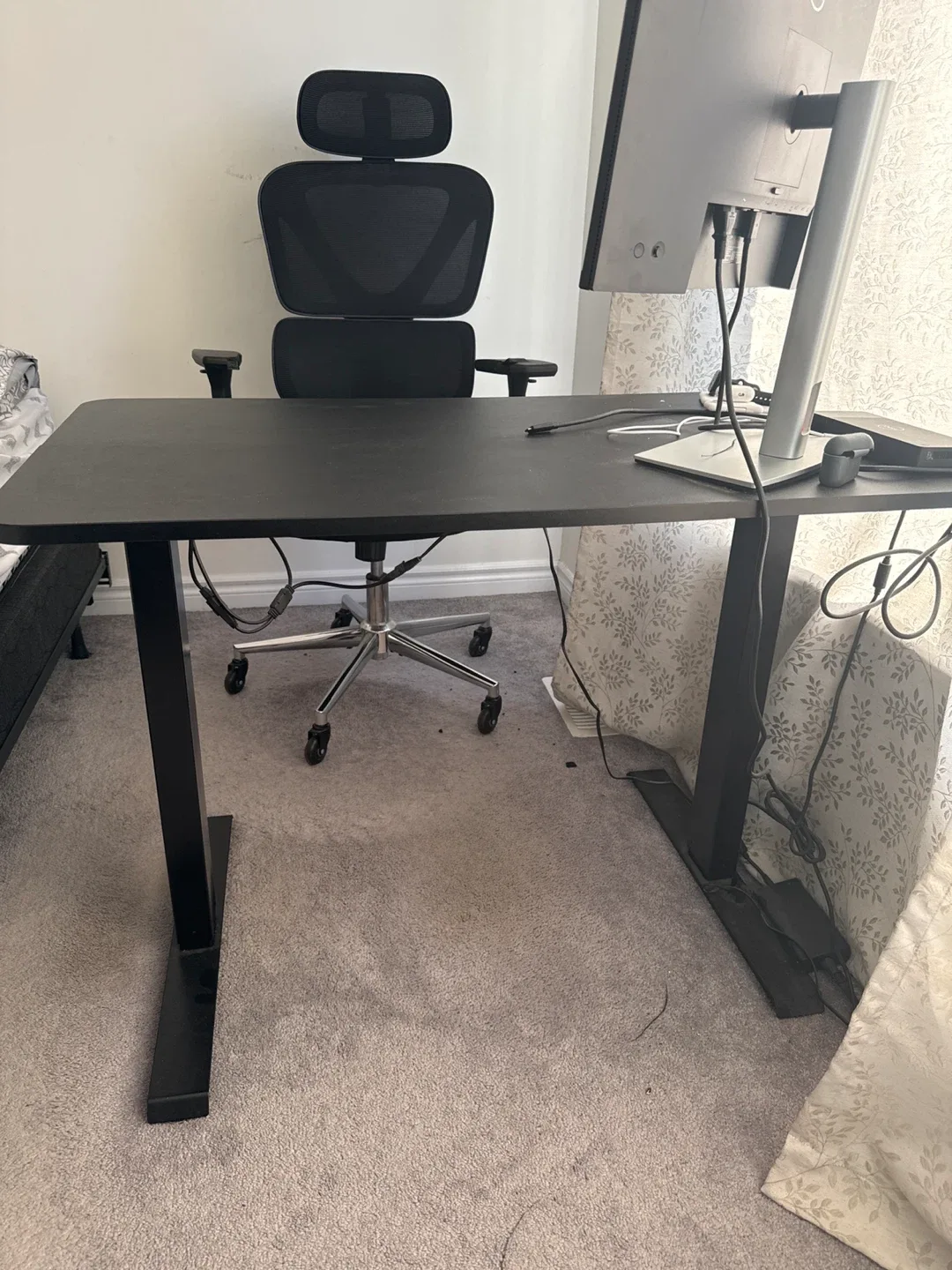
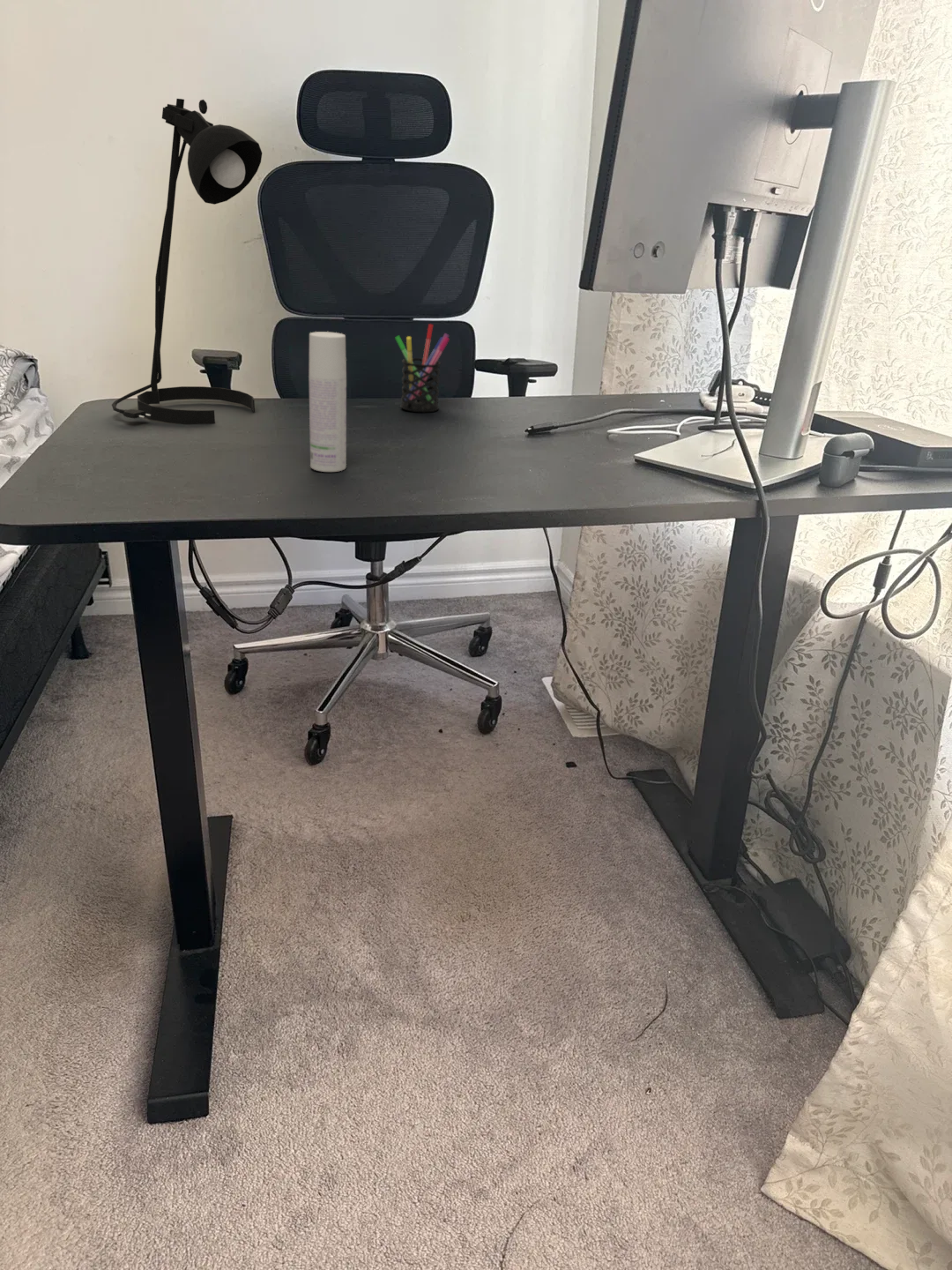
+ desk lamp (167, 267)
+ bottle (328, 402)
+ pen holder (418, 367)
